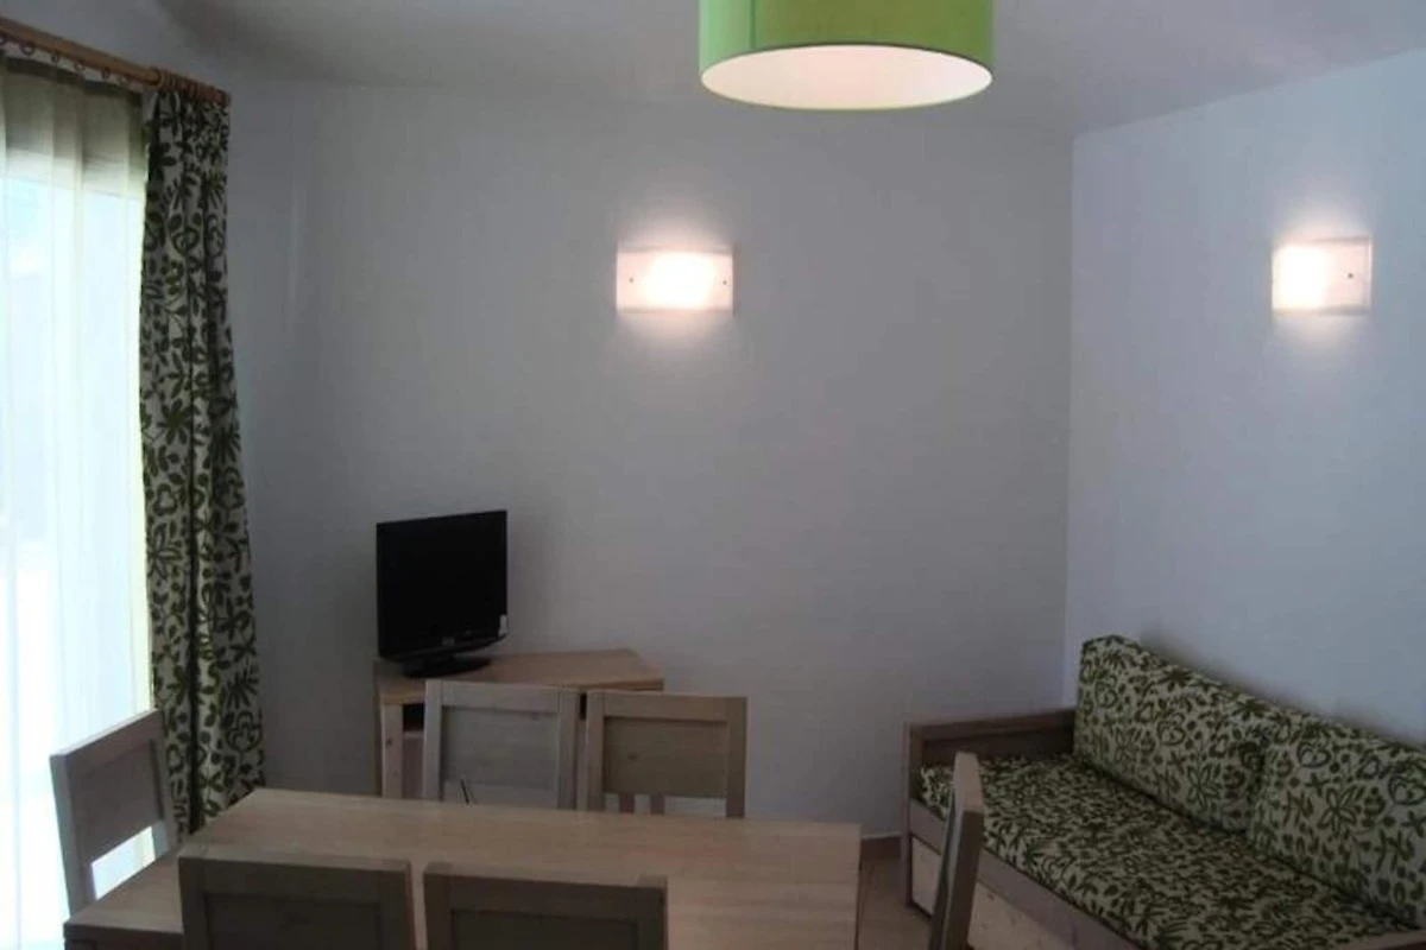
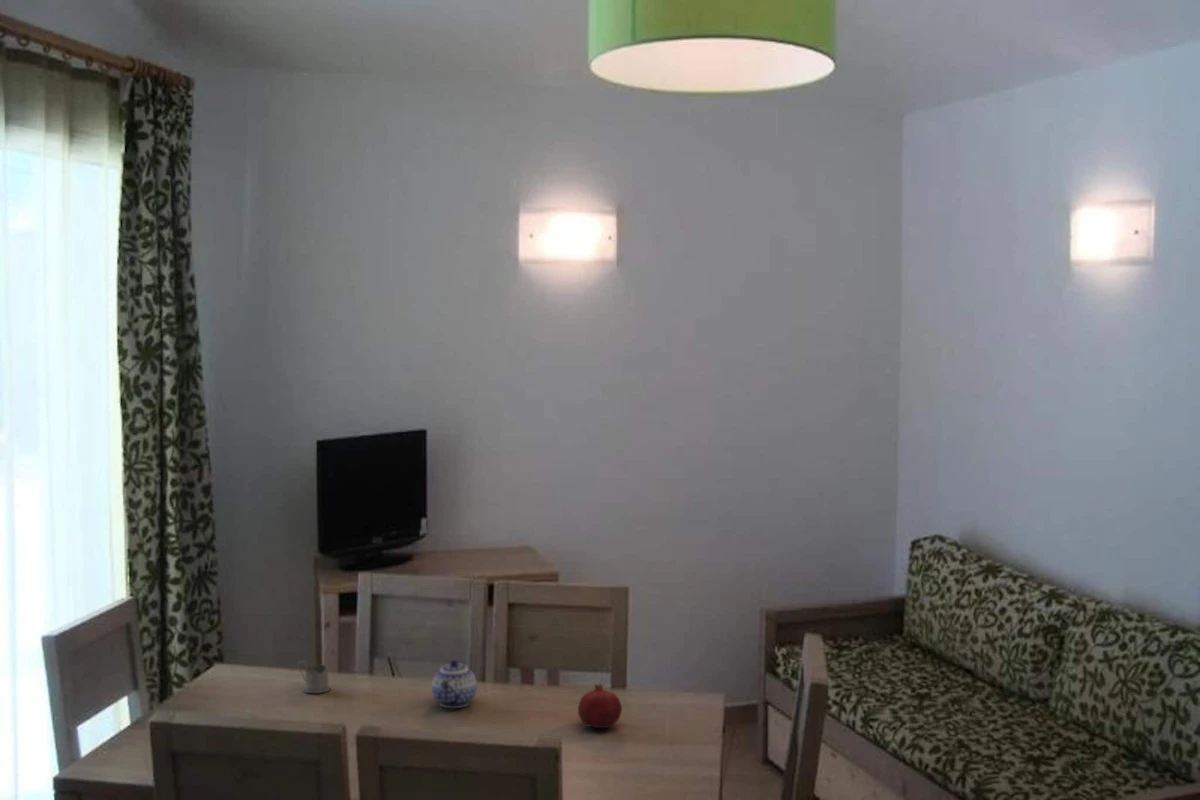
+ fruit (599, 705)
+ tea glass holder (314, 671)
+ teapot (454, 682)
